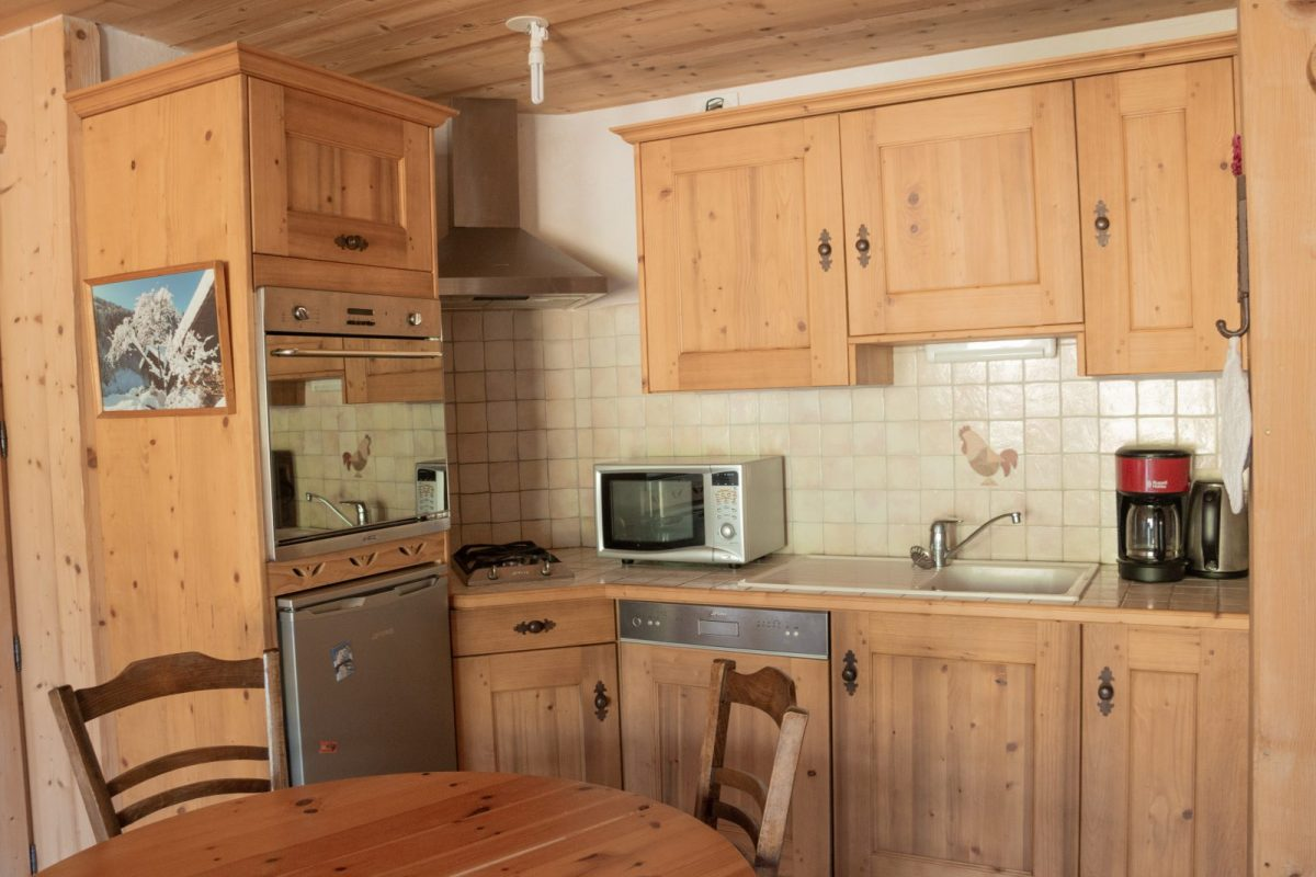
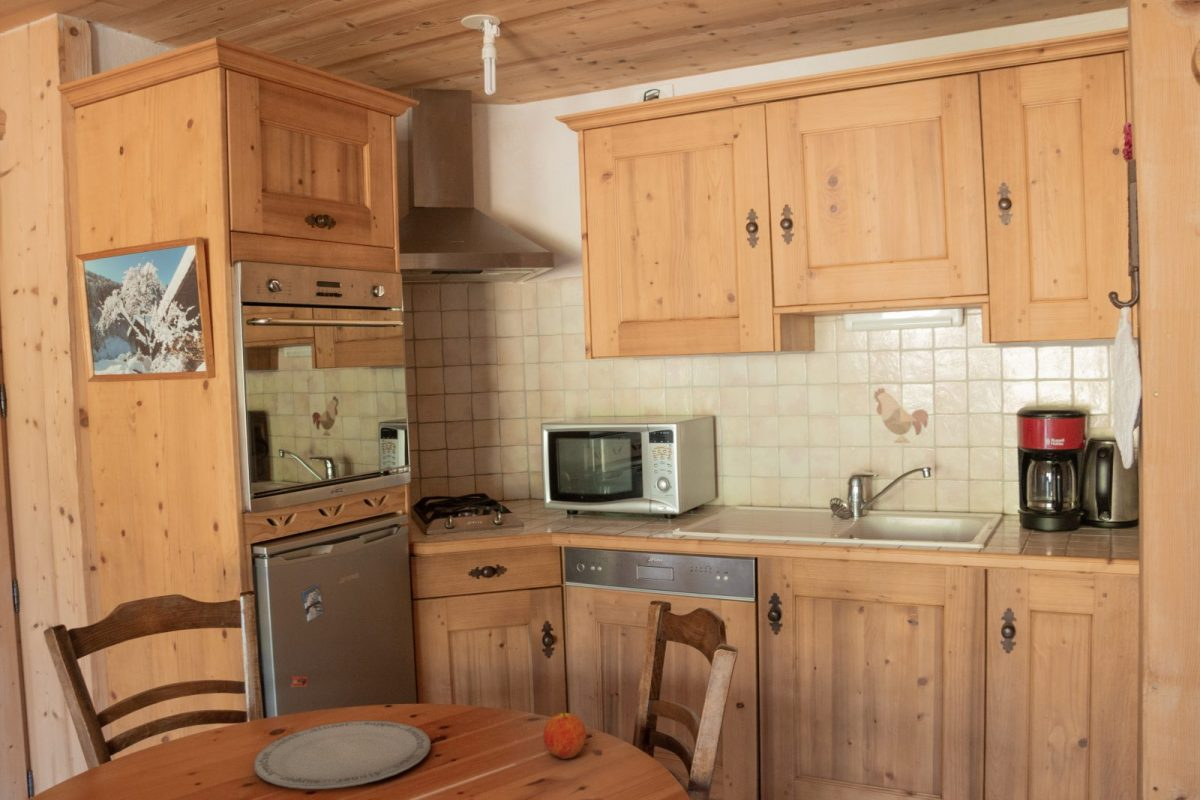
+ fruit (564, 732)
+ plate (344, 755)
